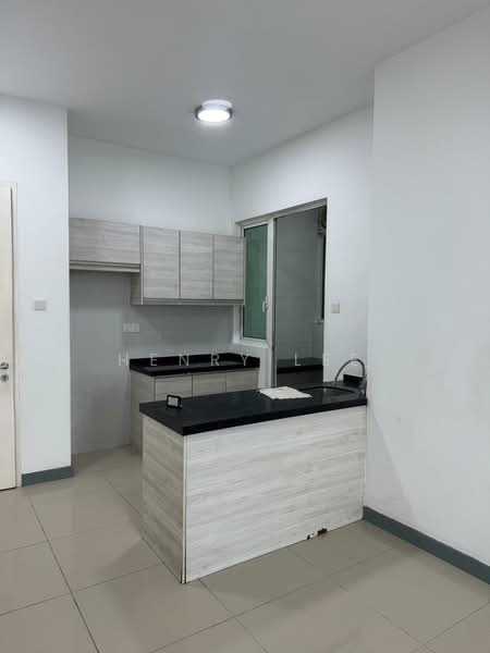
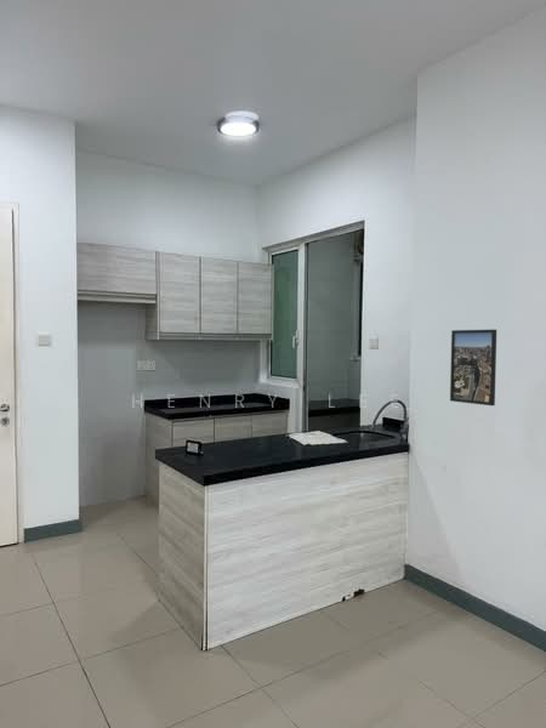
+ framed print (472, 366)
